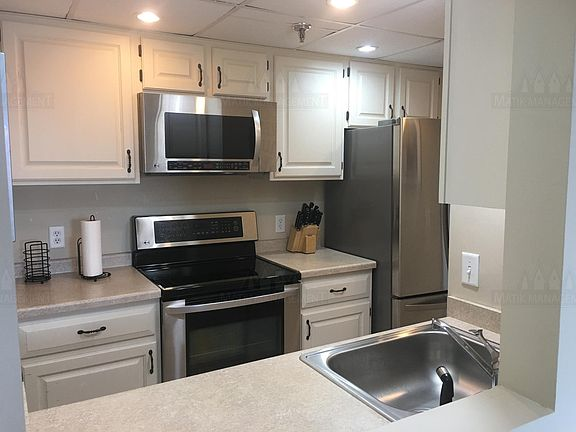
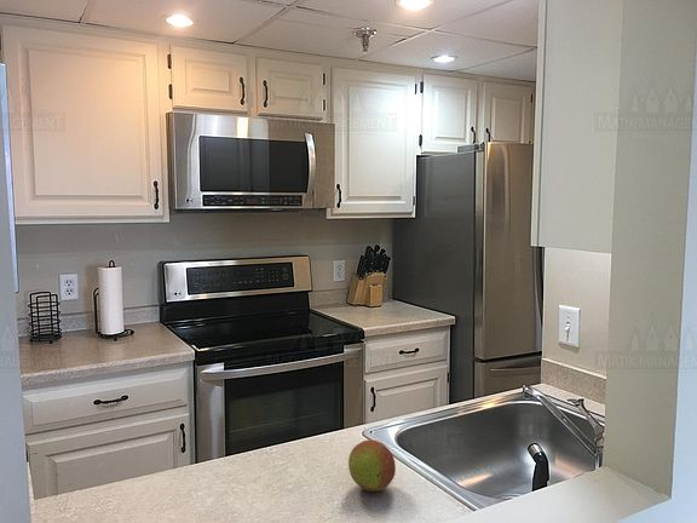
+ fruit (371, 466)
